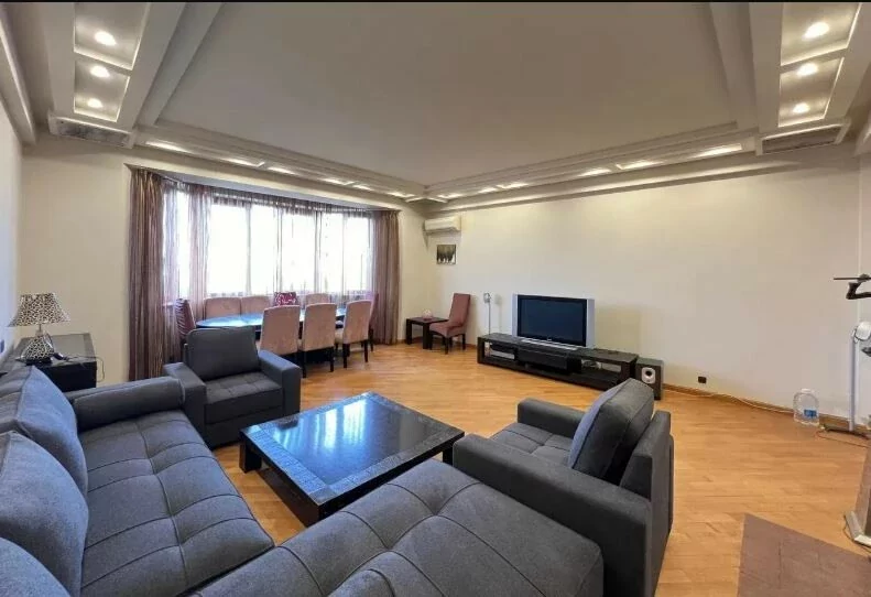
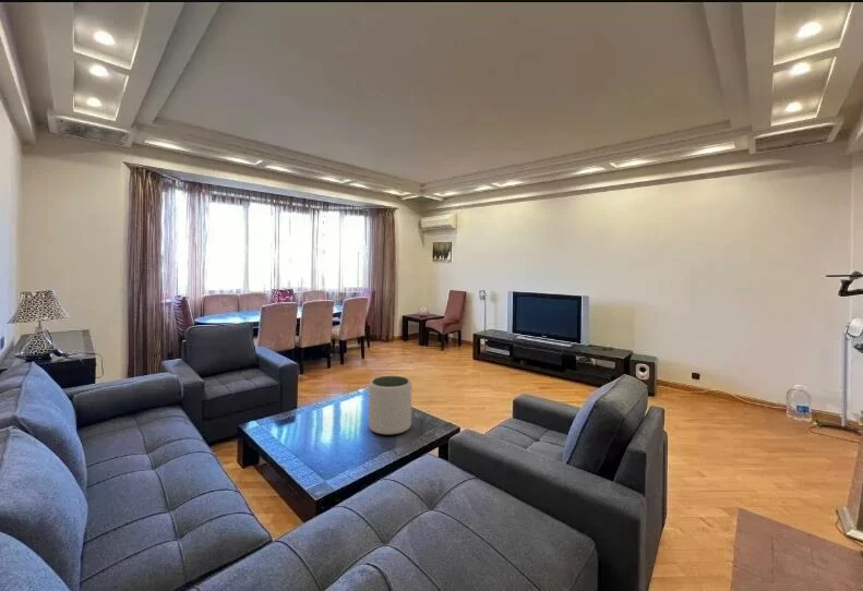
+ plant pot (389, 403)
